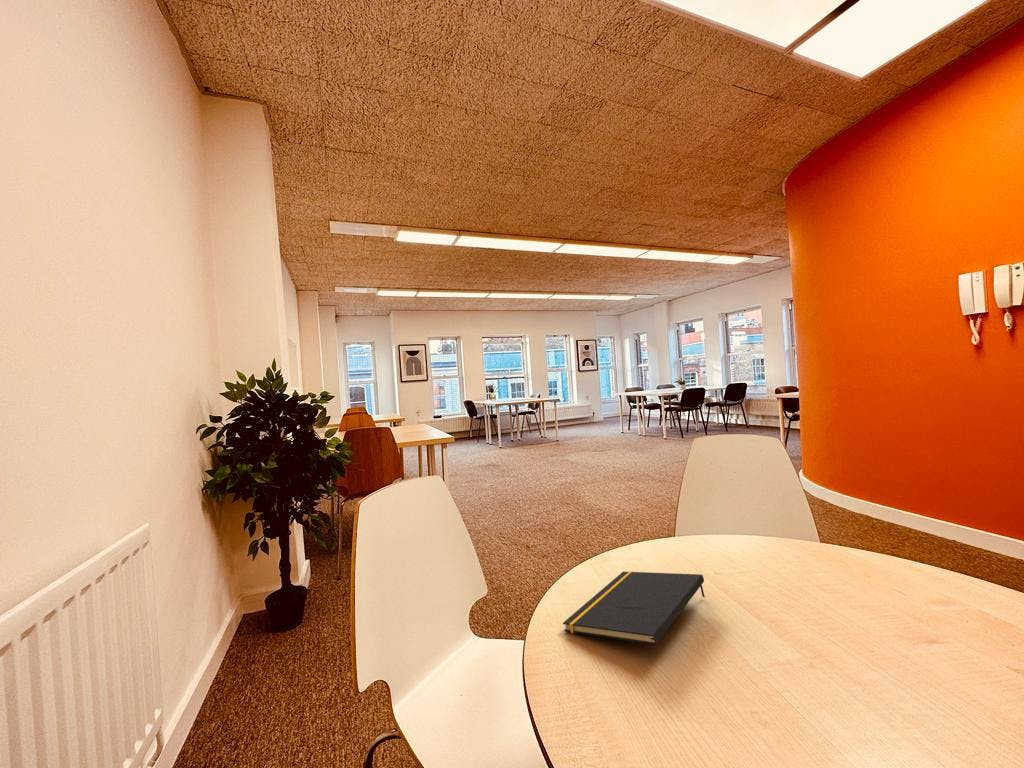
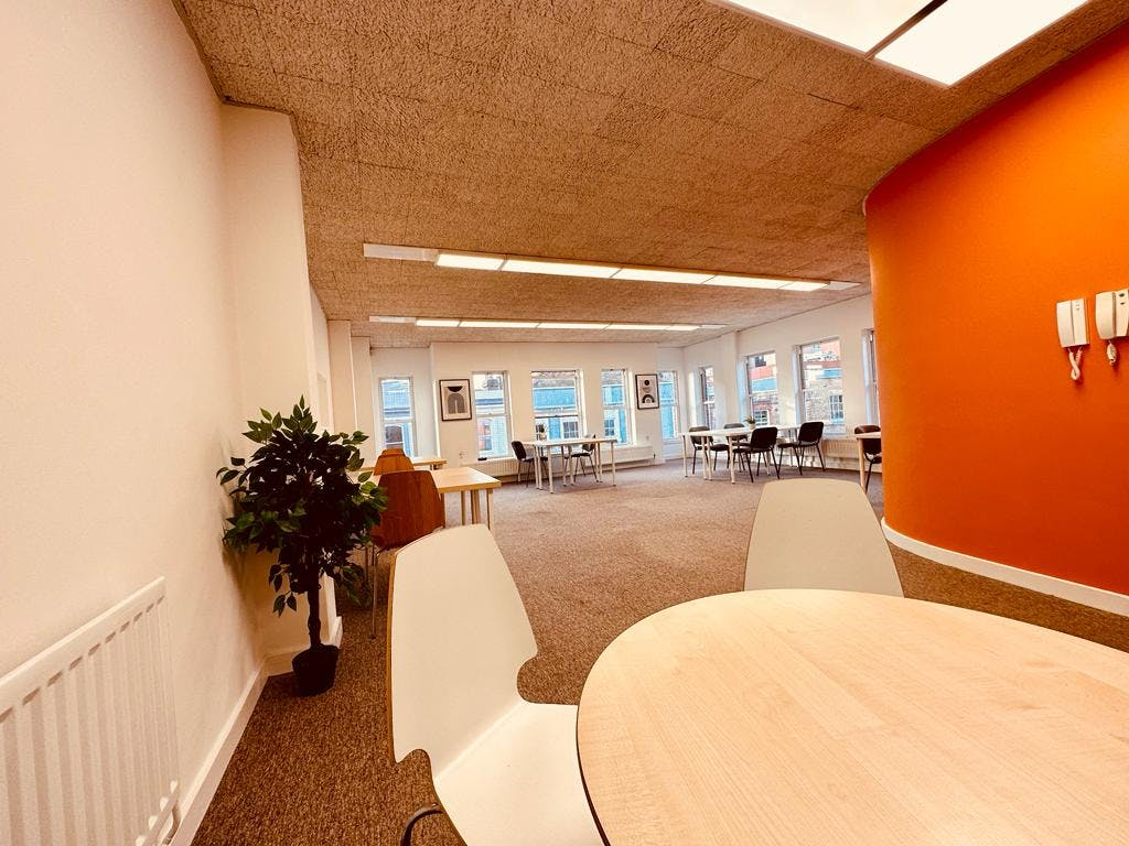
- notepad (636, 601)
